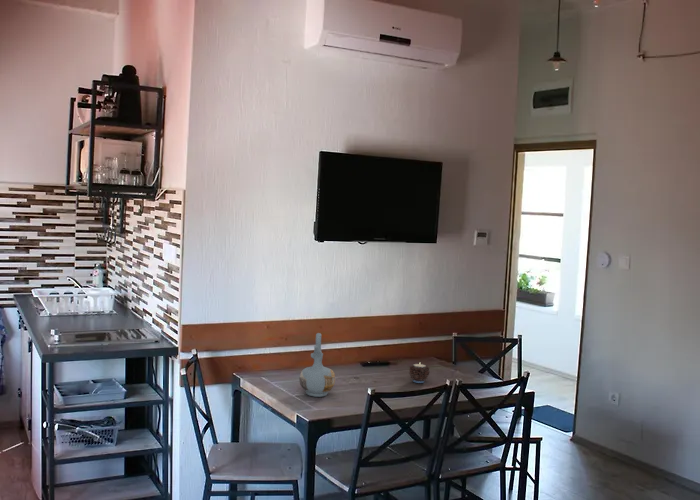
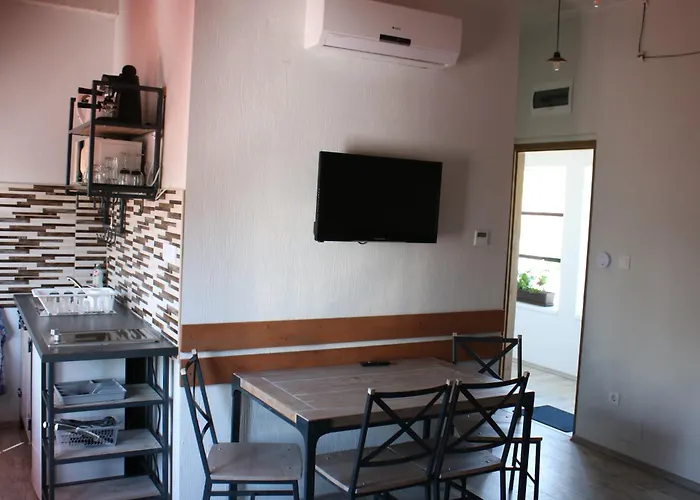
- candle (419, 371)
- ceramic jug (318, 364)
